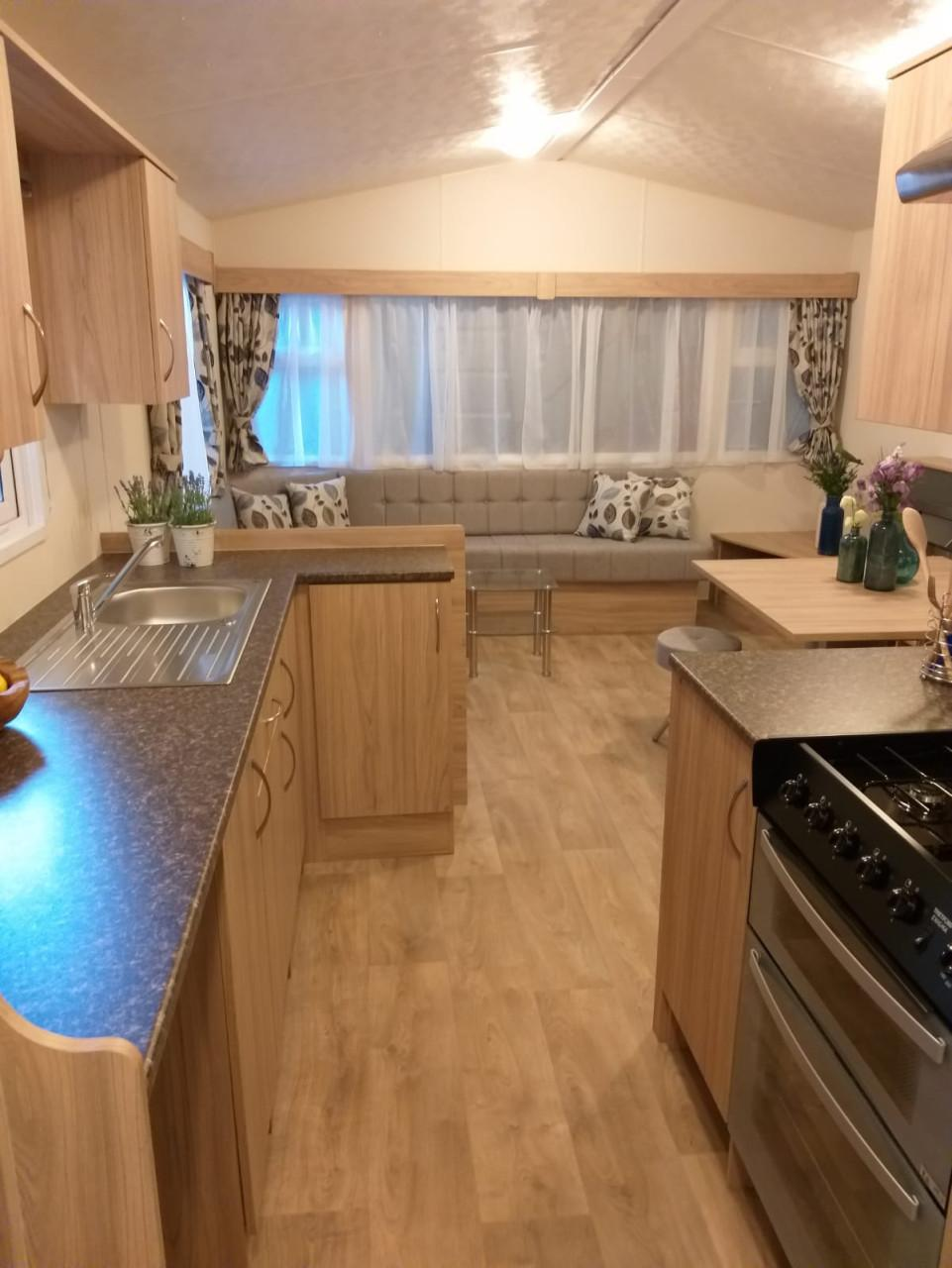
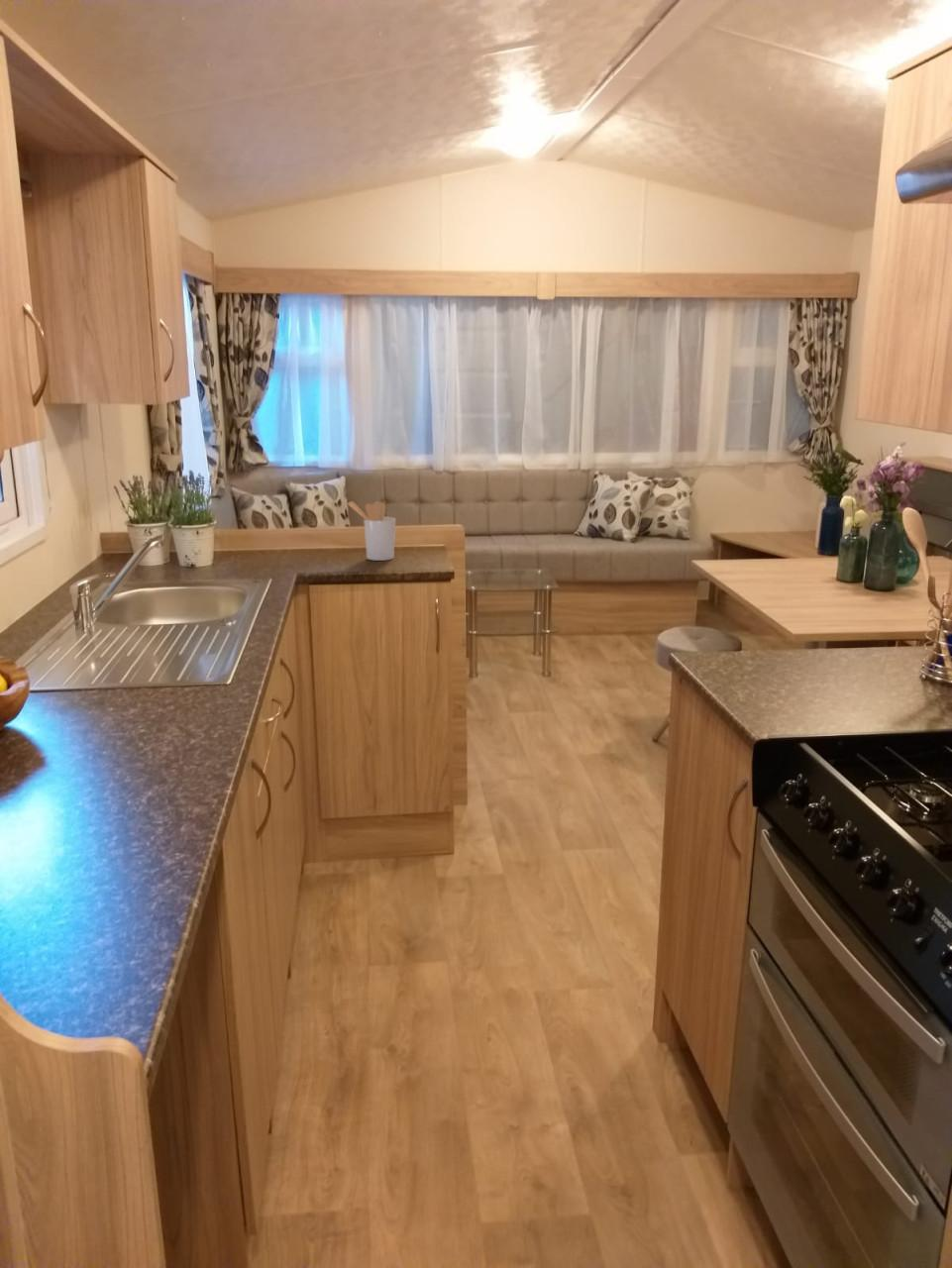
+ utensil holder (370, 529)
